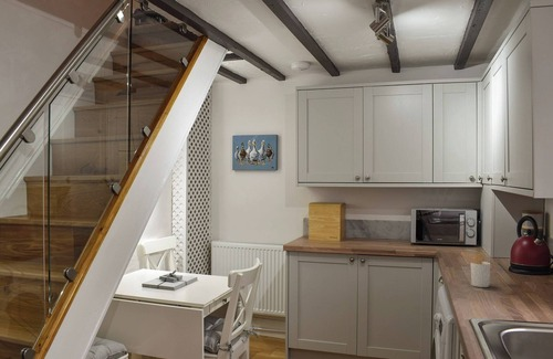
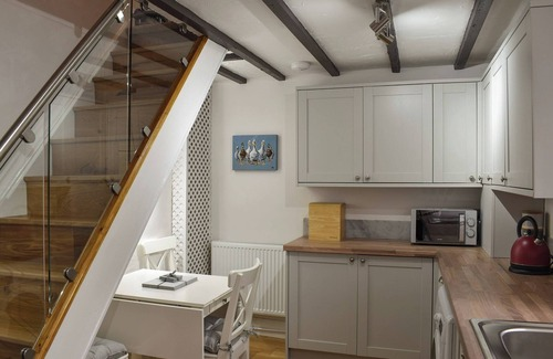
- utensil holder (474, 267)
